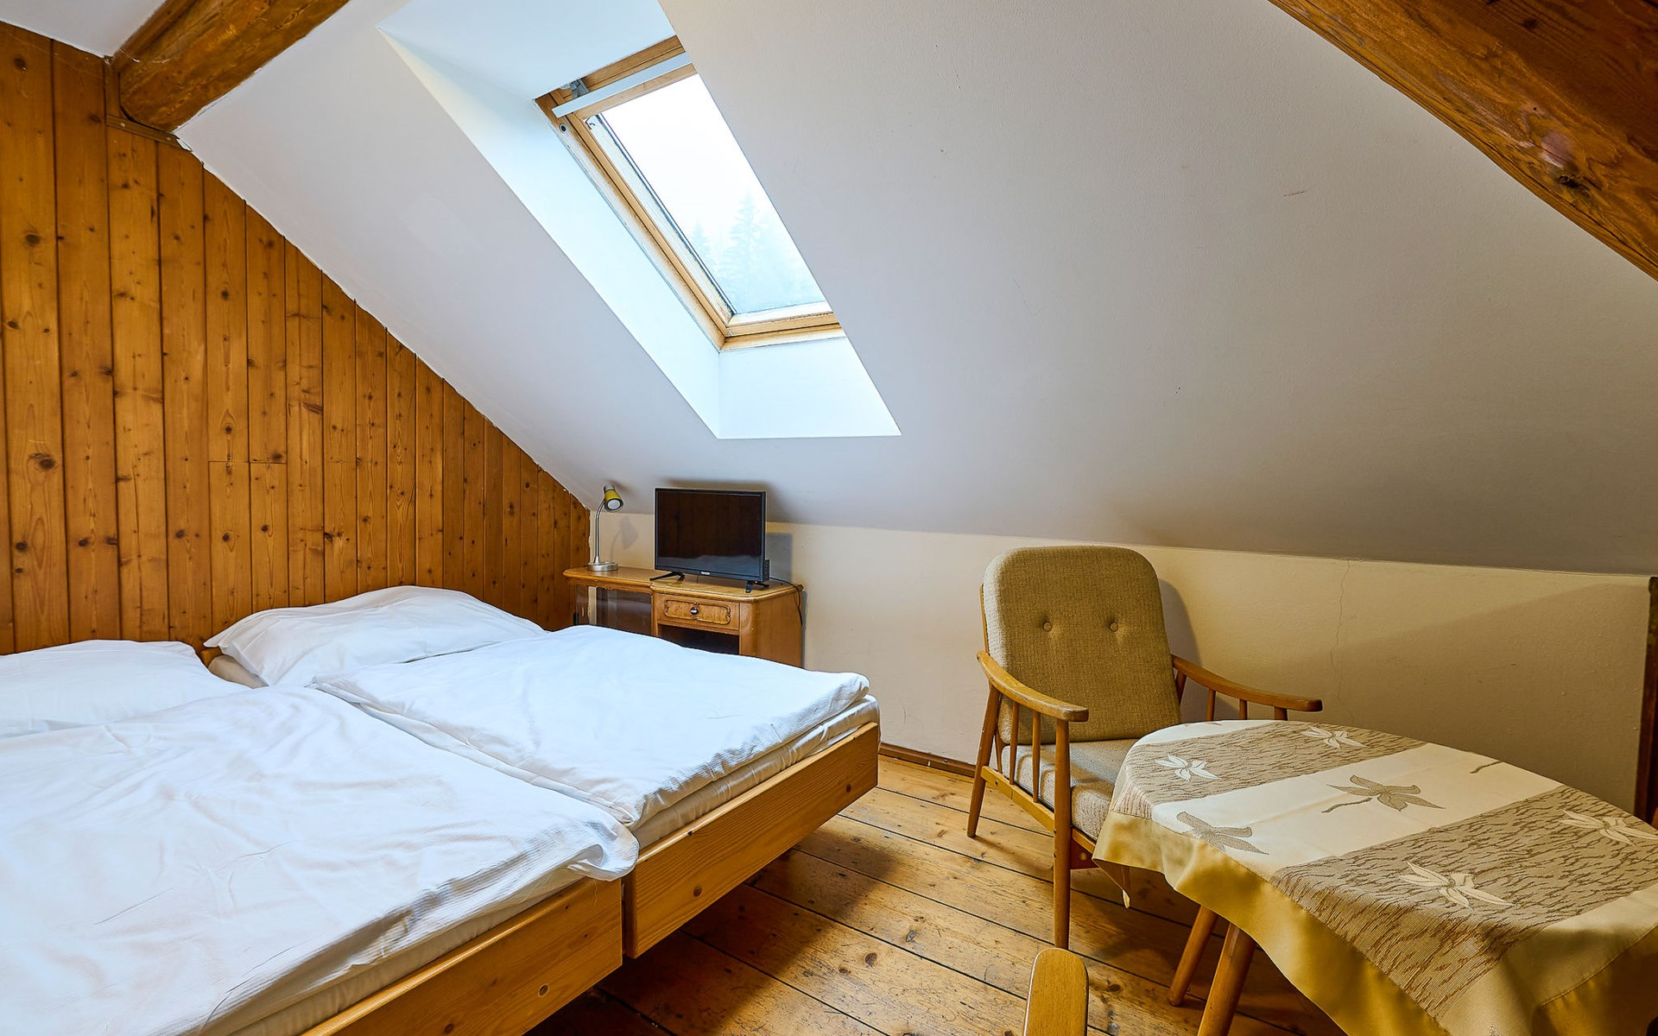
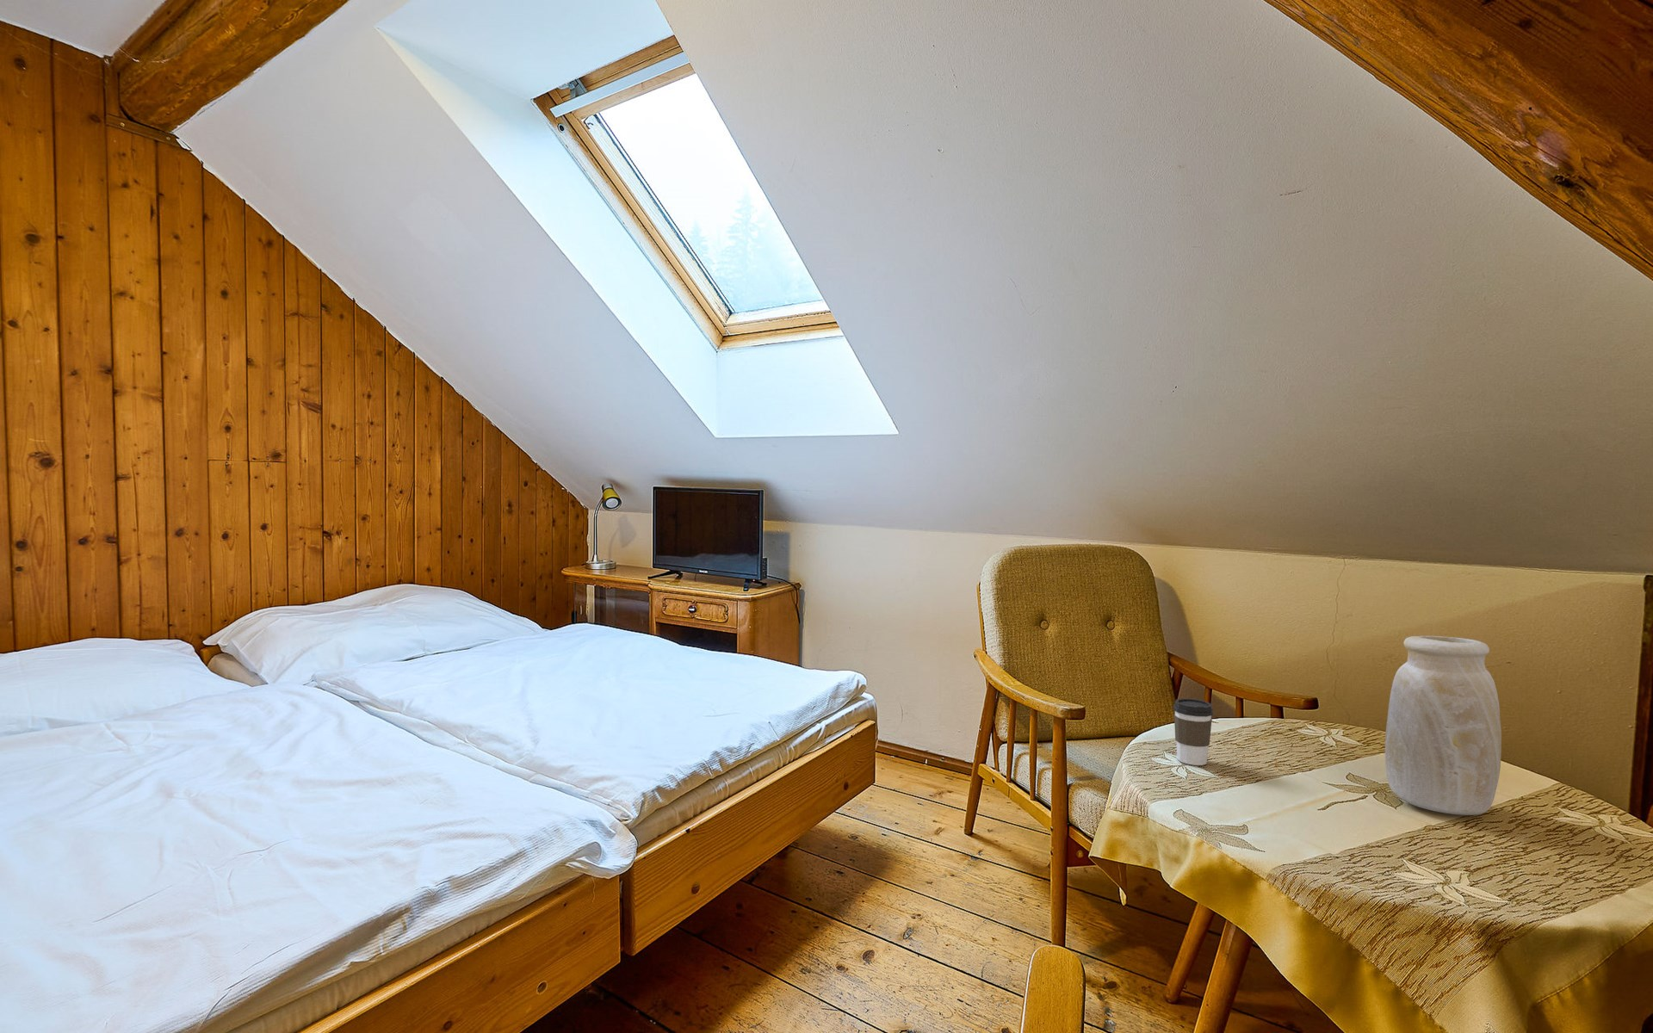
+ vase (1441, 722)
+ coffee cup (1192, 732)
